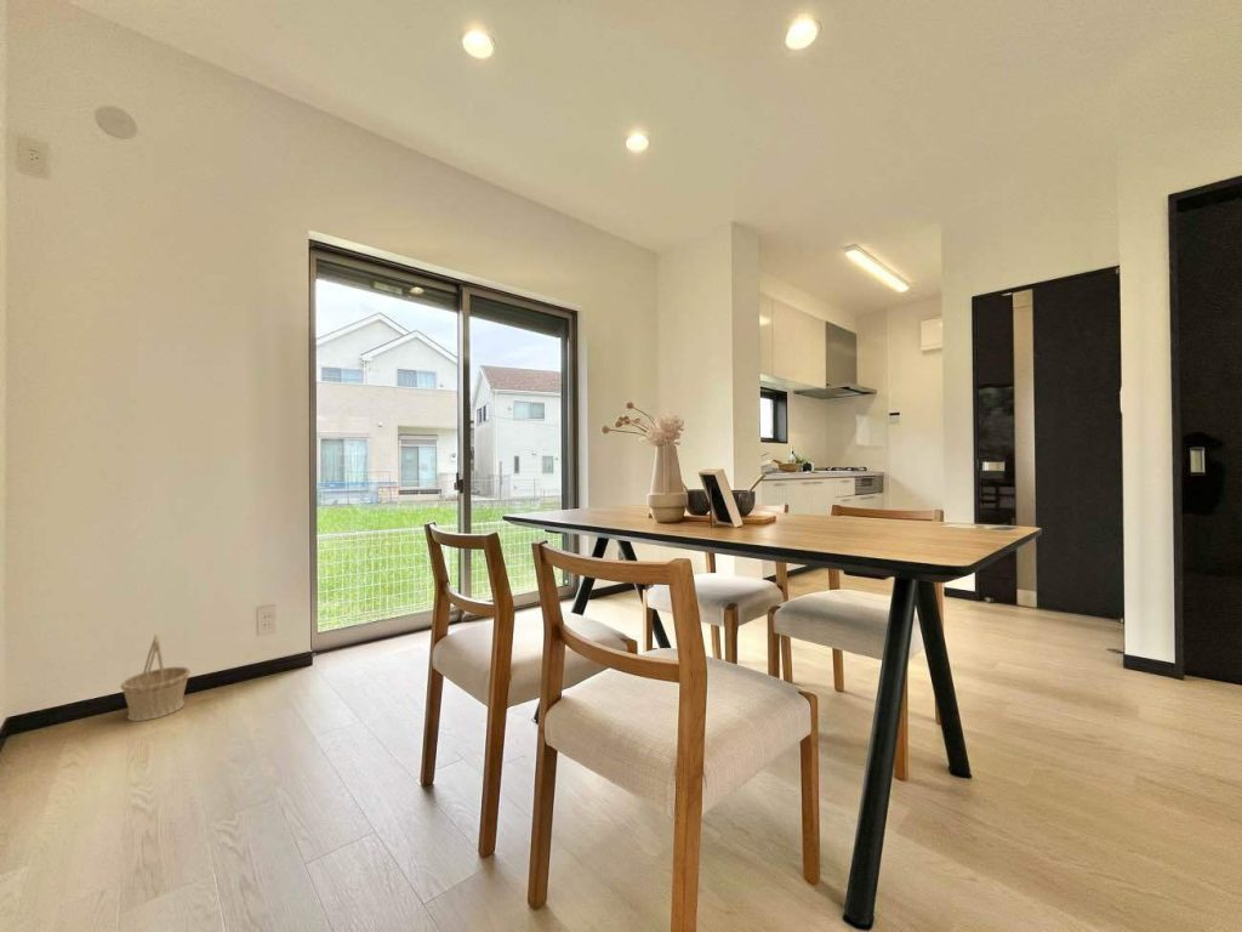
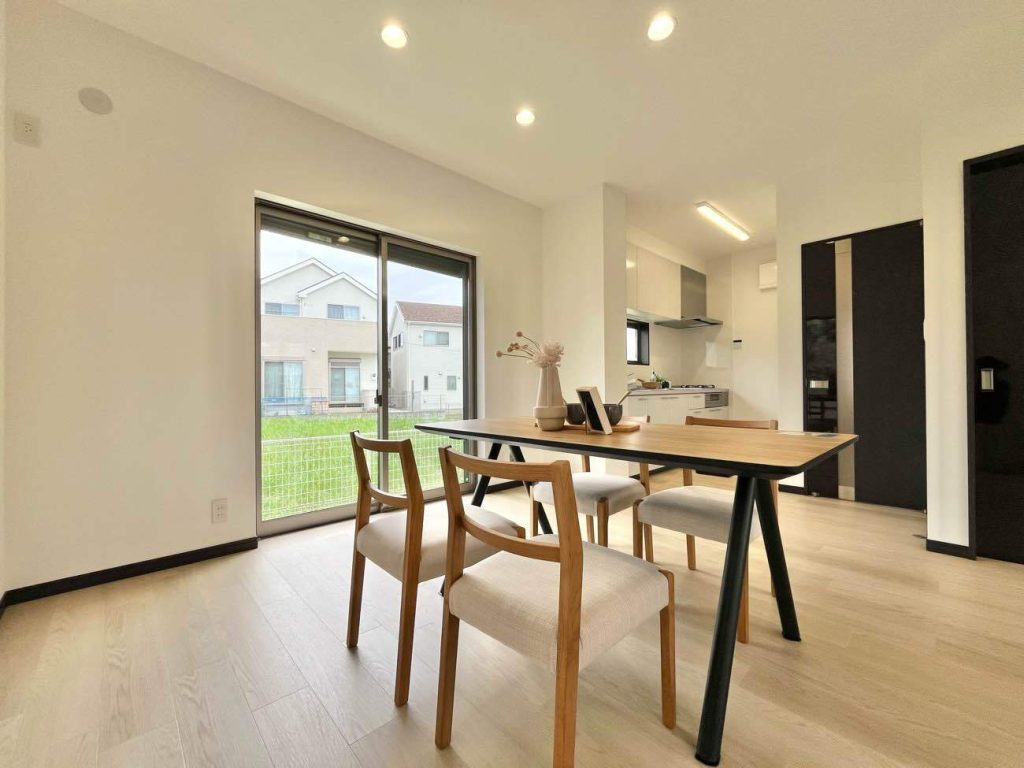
- basket (156, 672)
